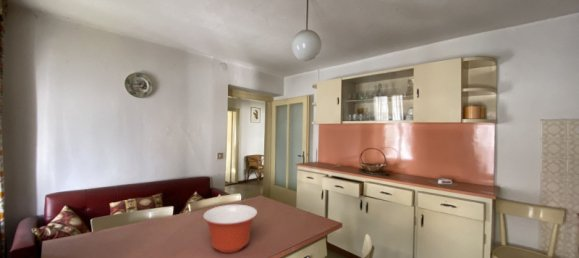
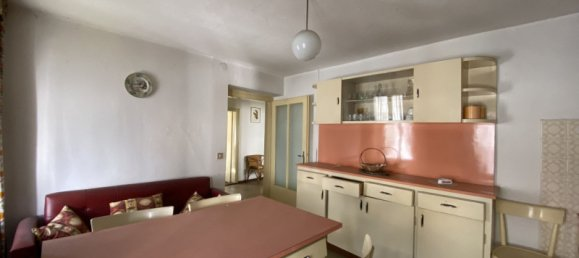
- mixing bowl (230, 229)
